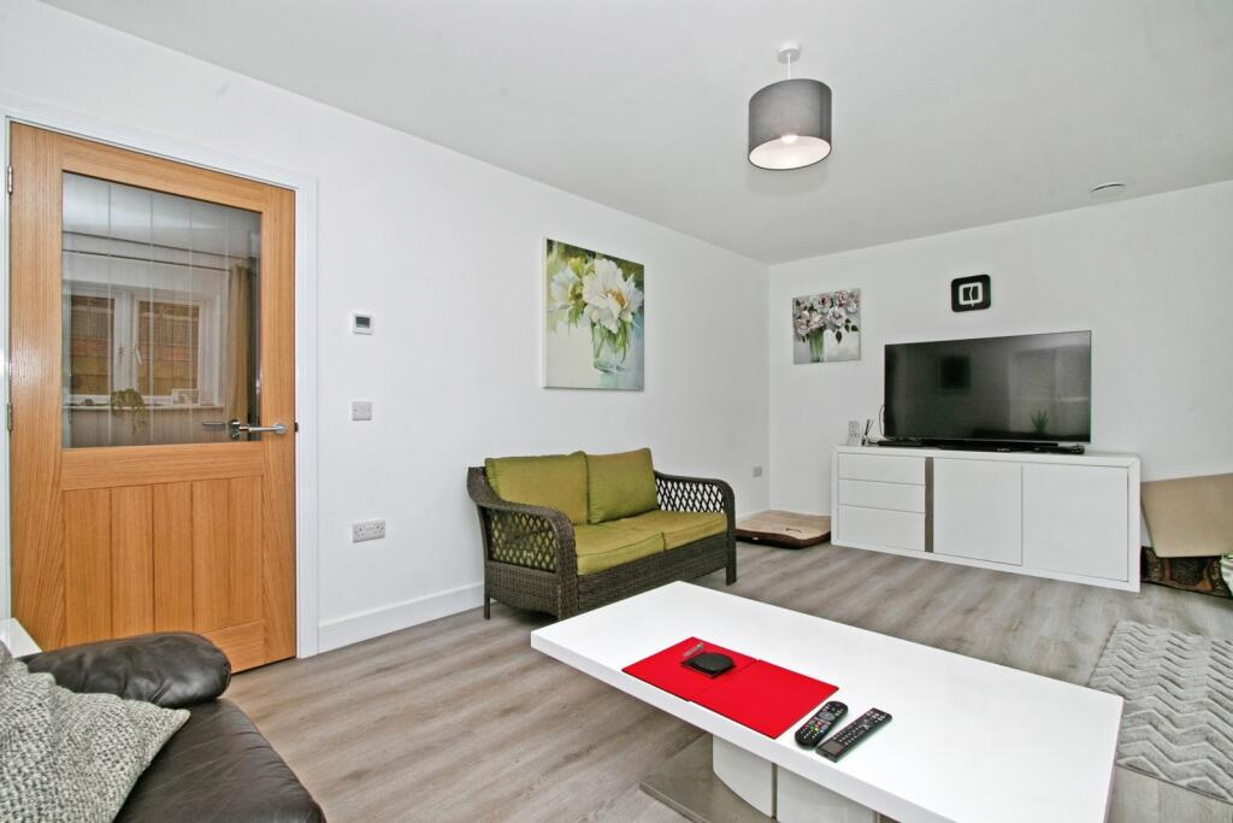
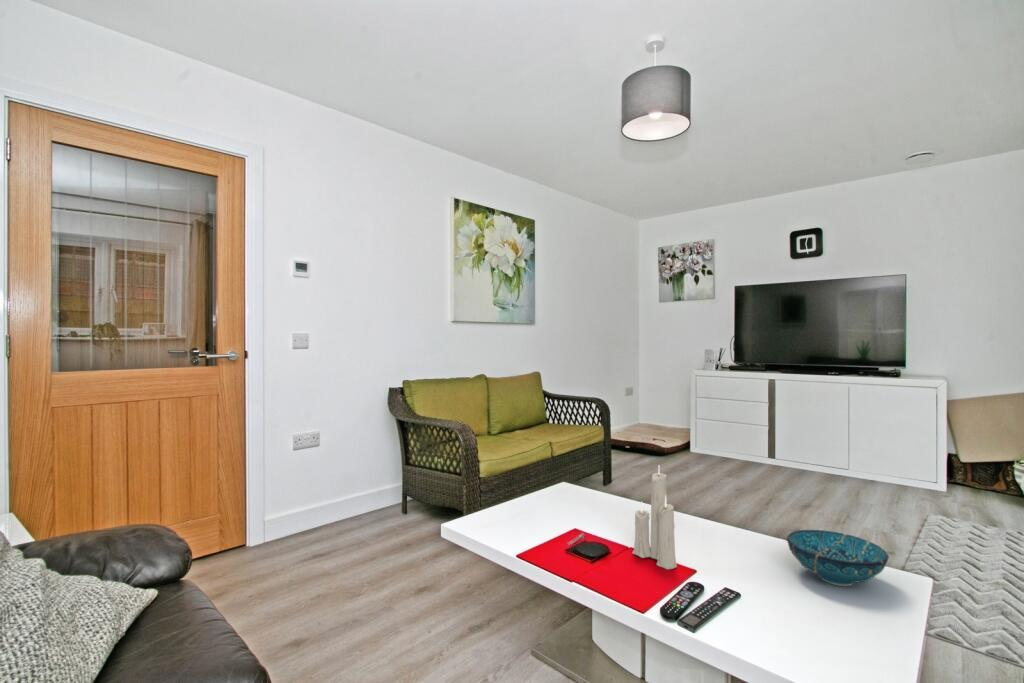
+ candle (656, 508)
+ decorative bowl (835, 561)
